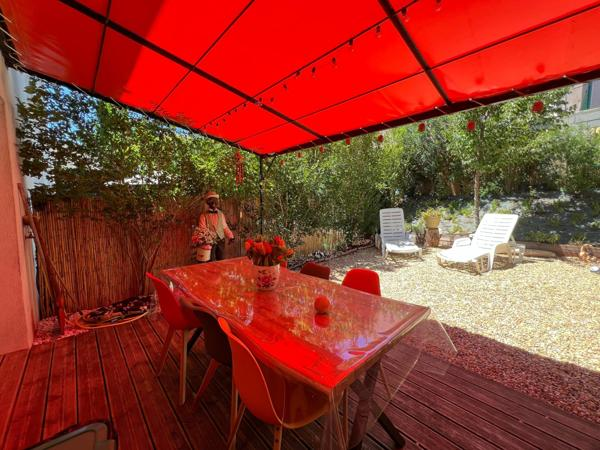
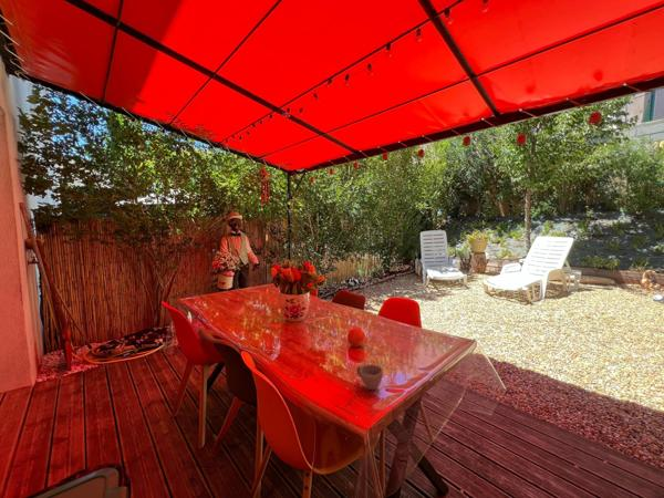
+ cup (367, 377)
